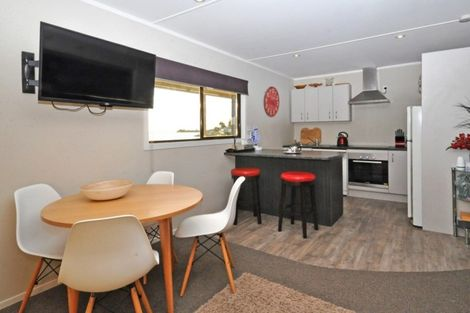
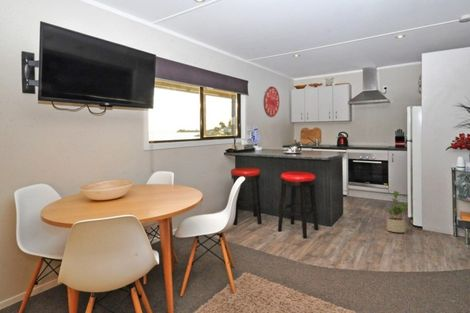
+ potted plant (397, 210)
